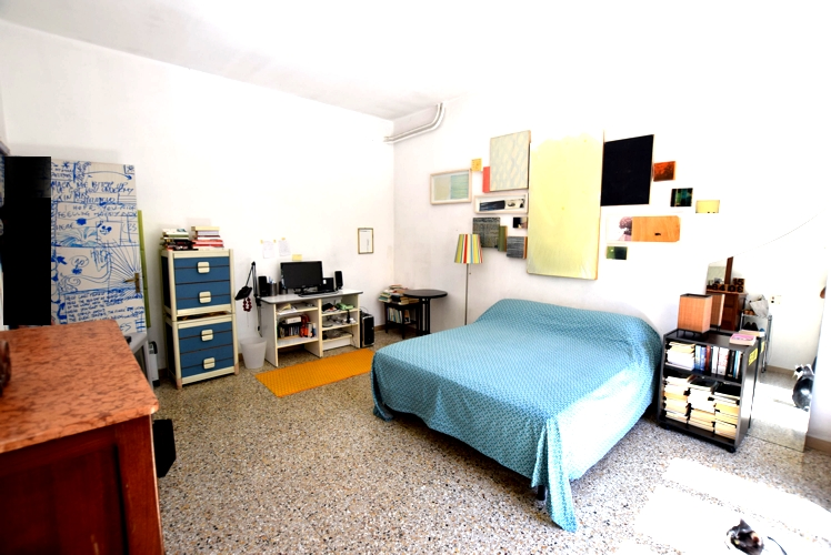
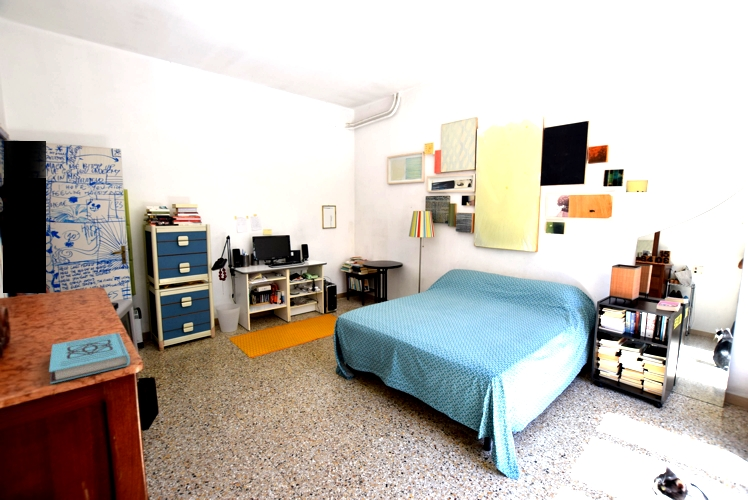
+ book (90, 354)
